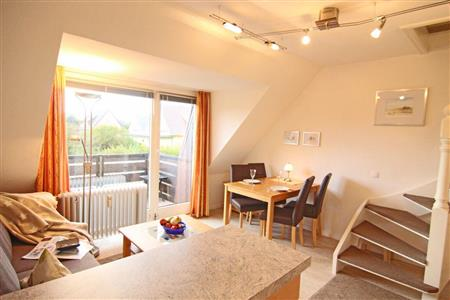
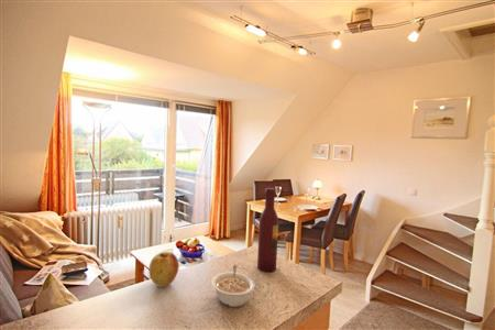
+ legume (231, 287)
+ apple (163, 268)
+ wine bottle (268, 228)
